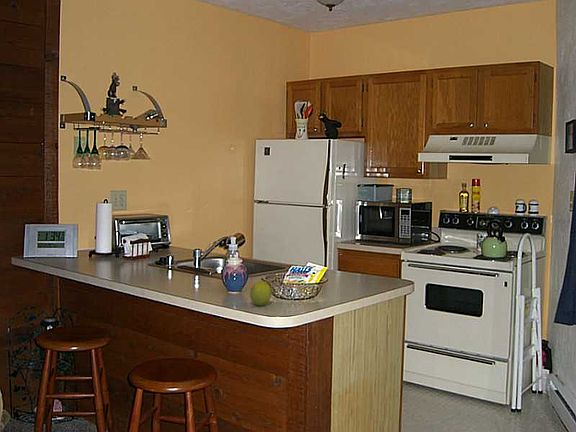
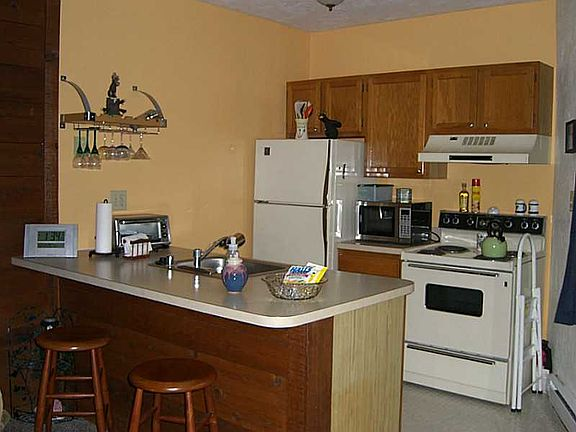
- fruit (260, 292)
